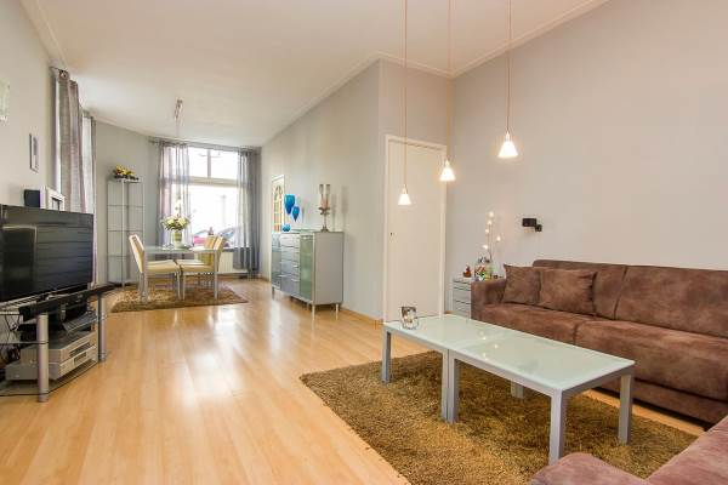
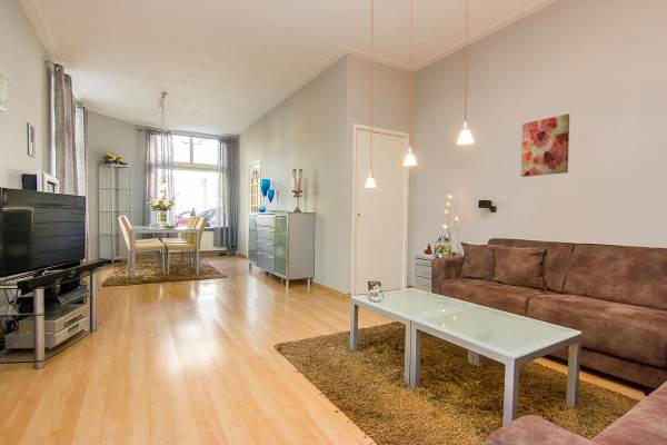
+ wall art (544, 147)
